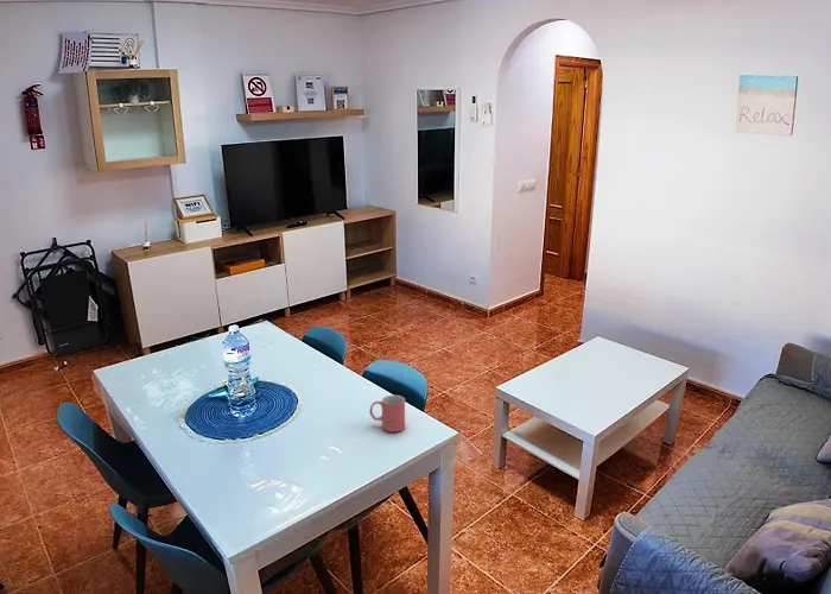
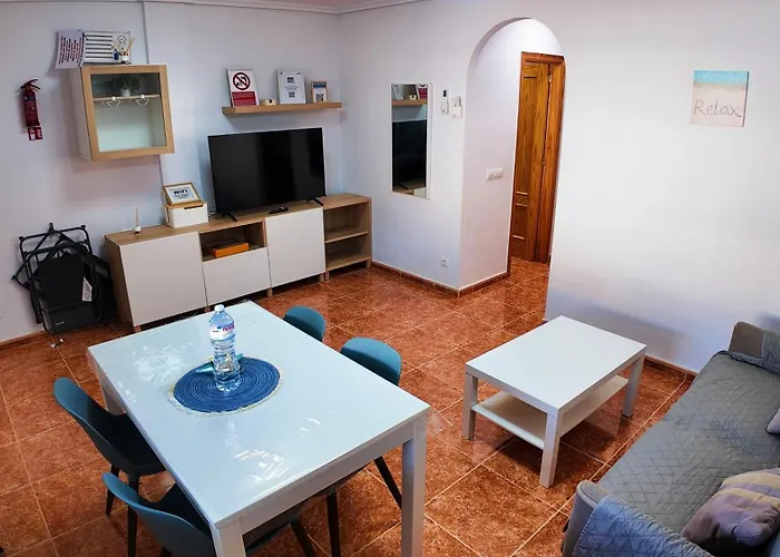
- mug (387, 412)
